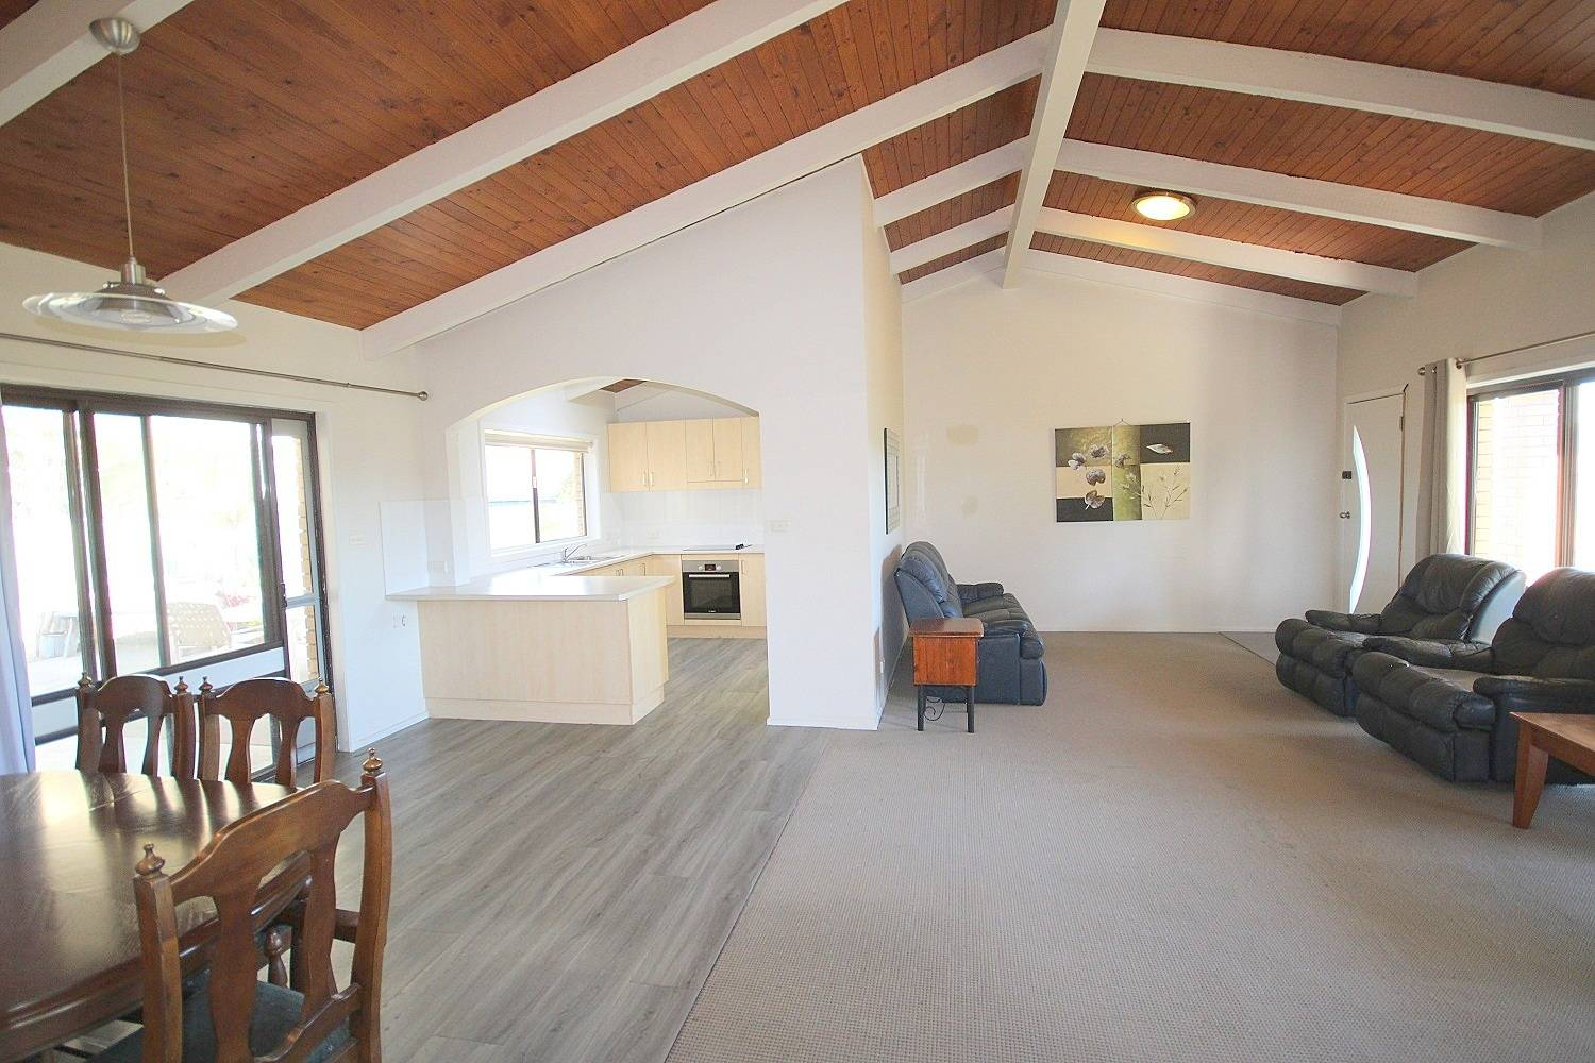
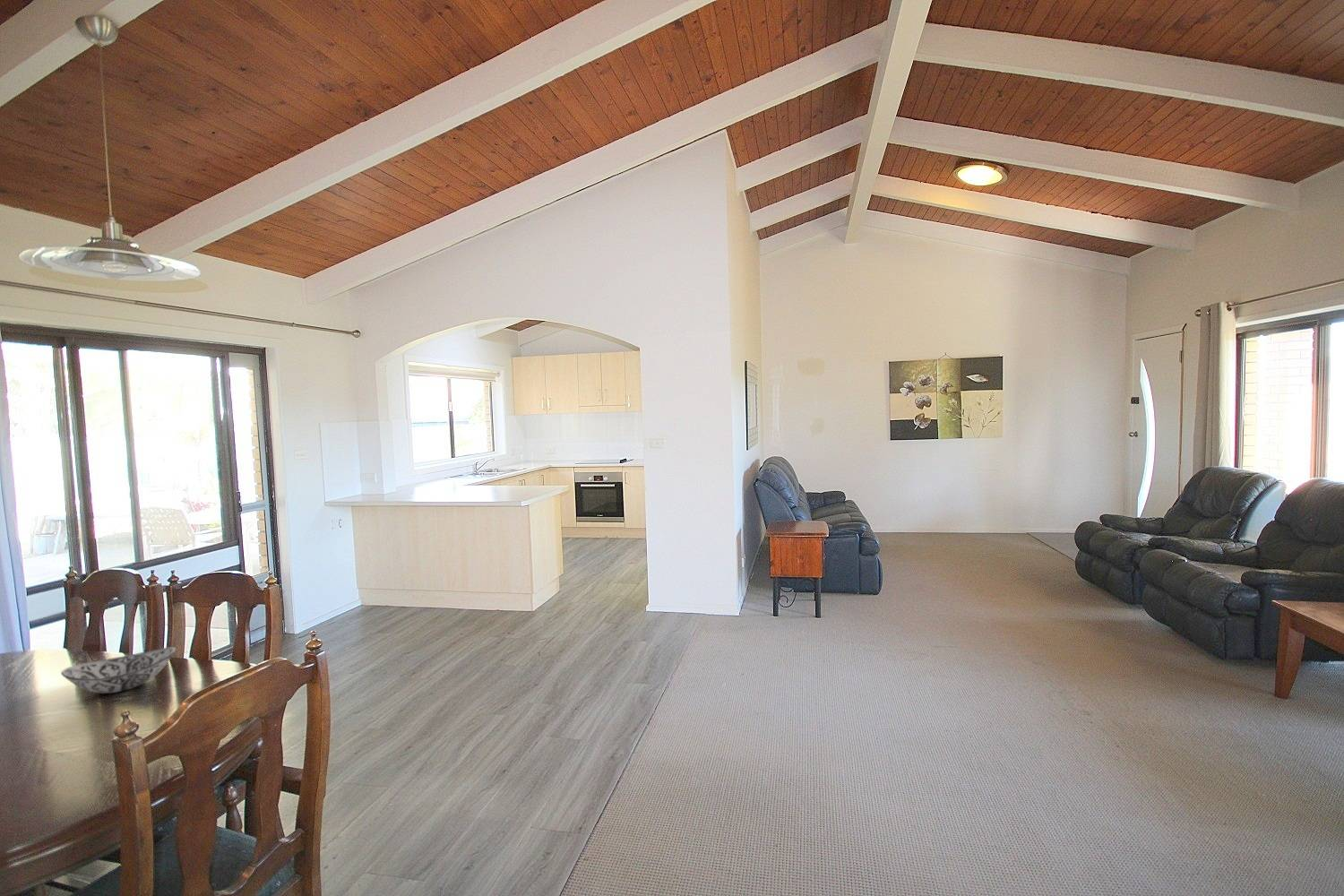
+ decorative bowl (122, 673)
